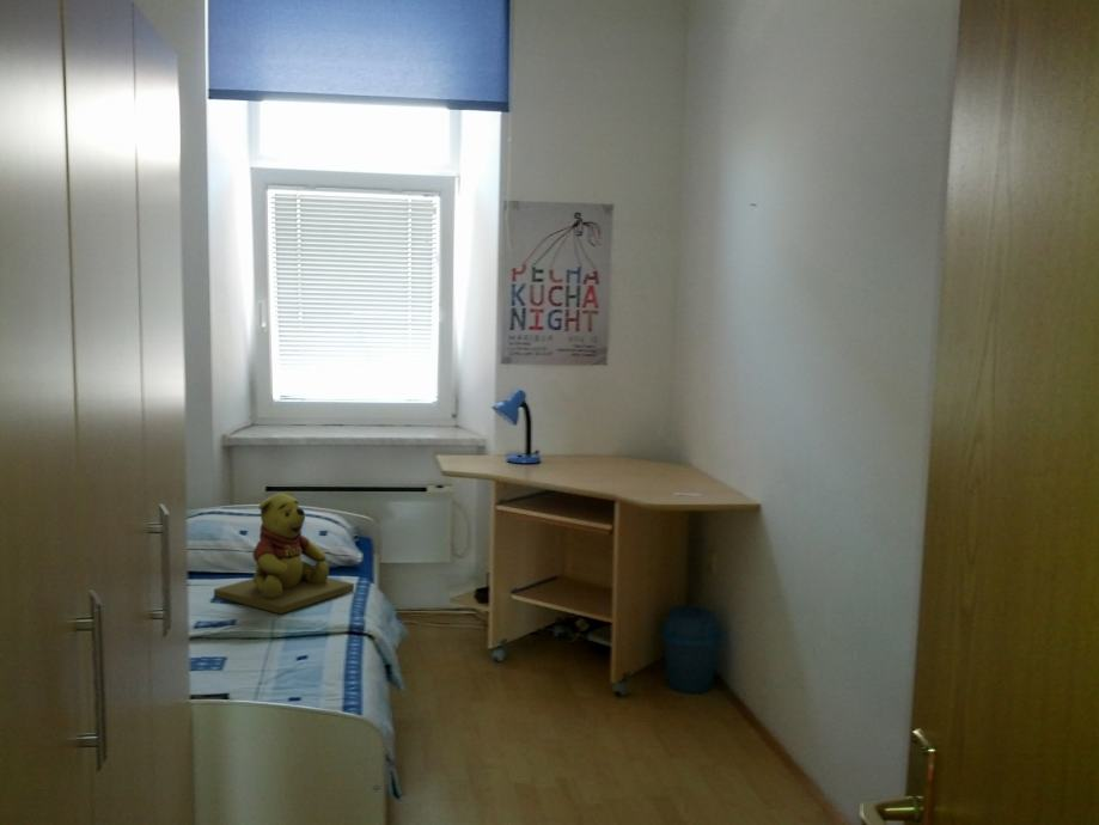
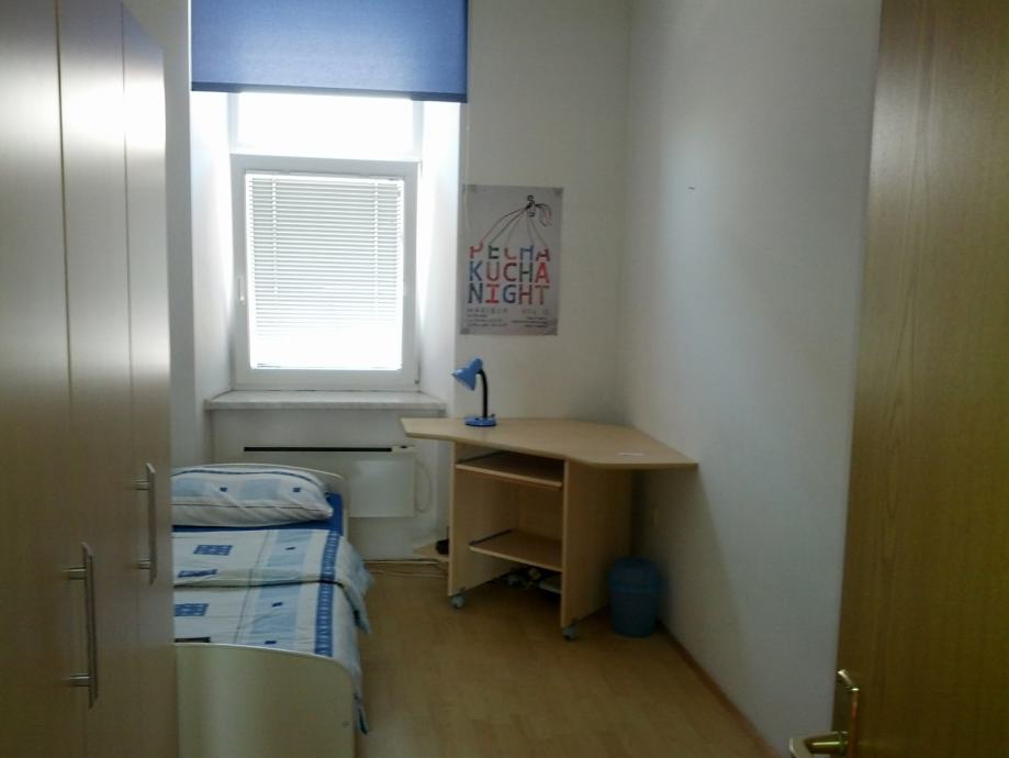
- teddy bear (285, 544)
